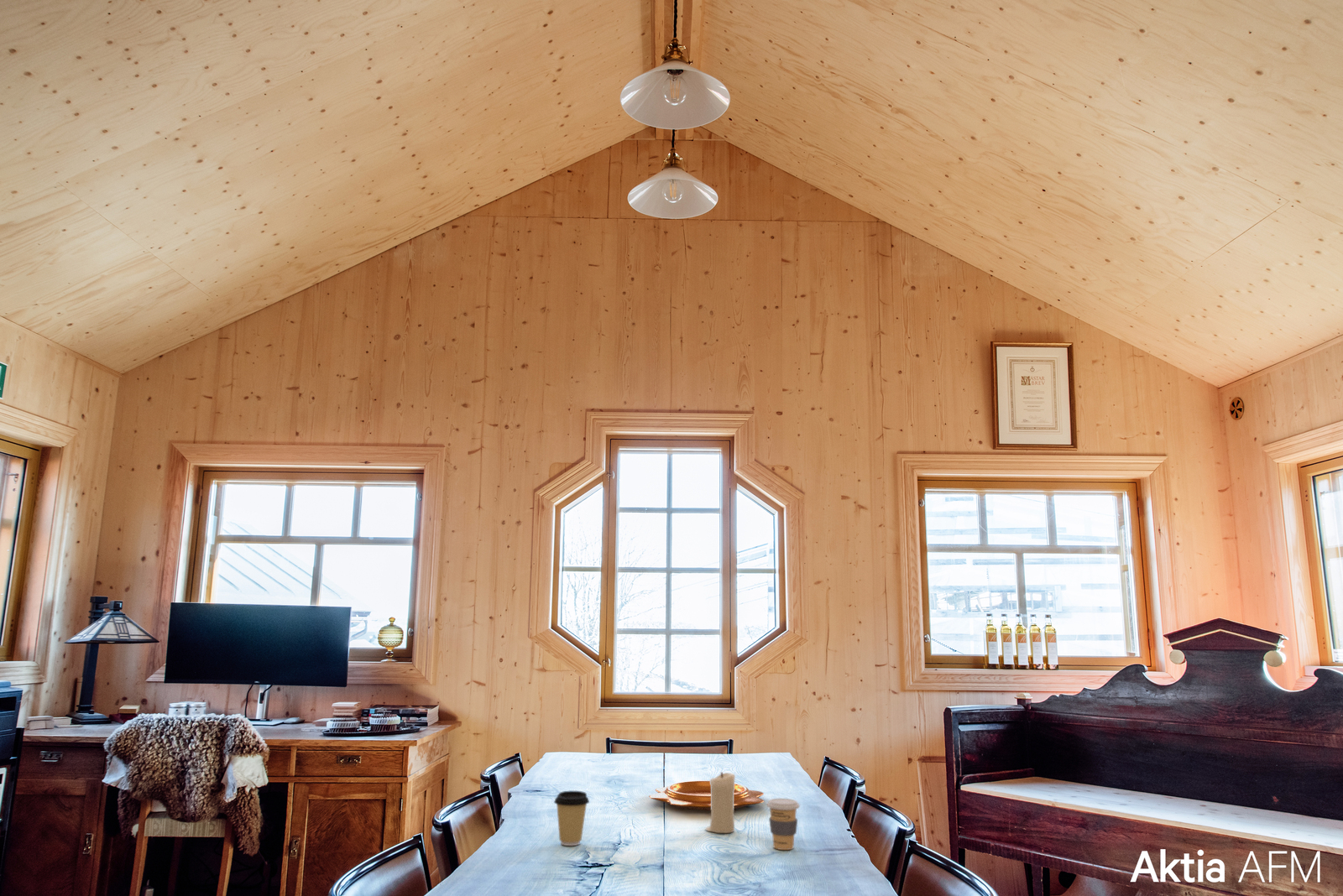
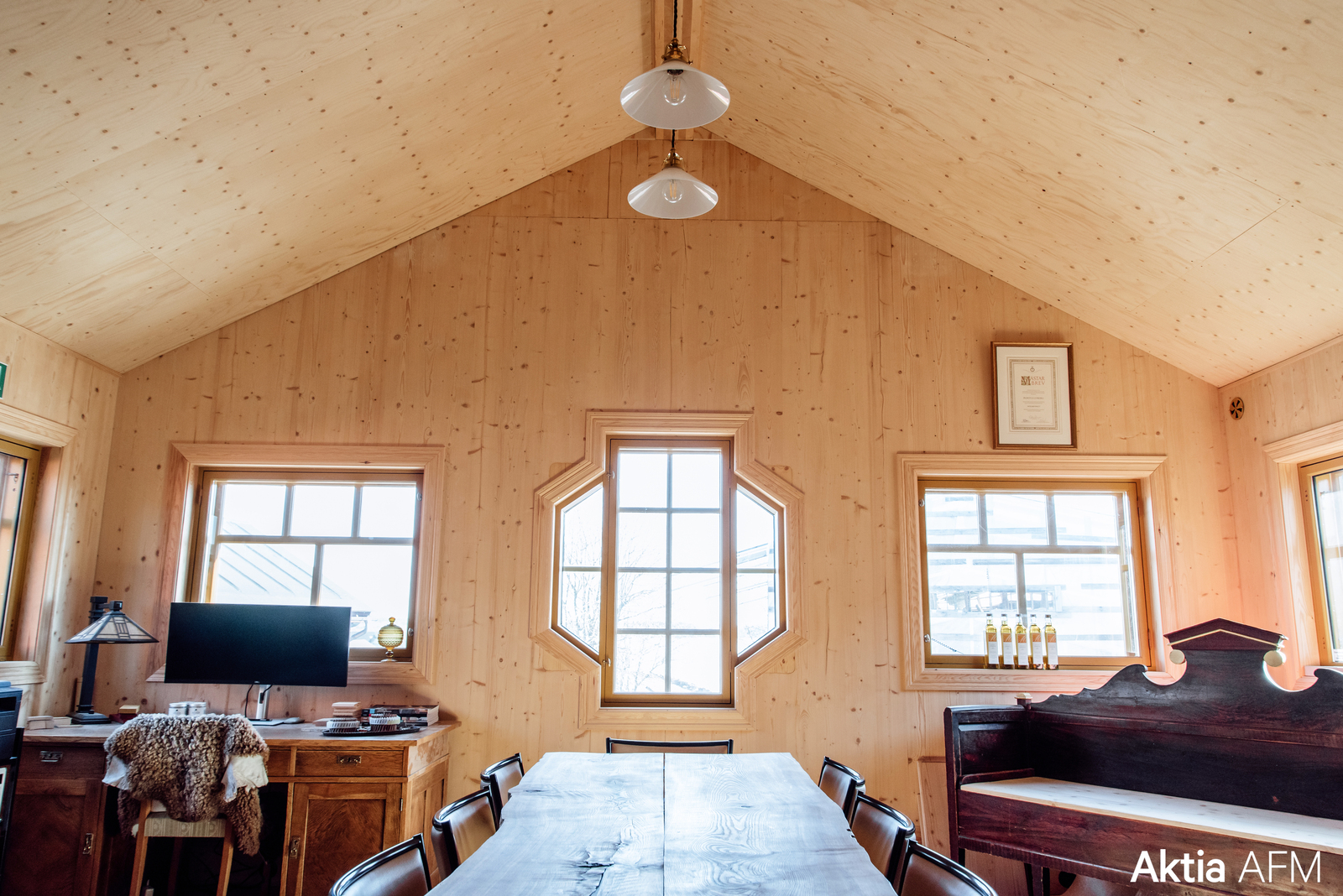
- coffee cup (571, 818)
- candle (720, 800)
- decorative bowl (708, 794)
- coffee cup (783, 824)
